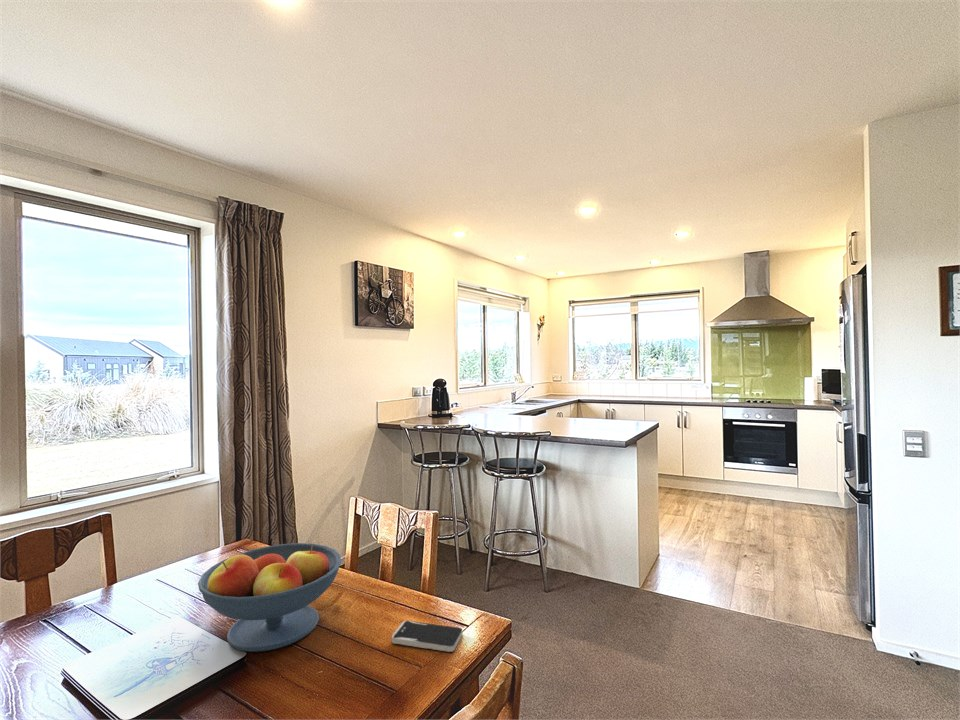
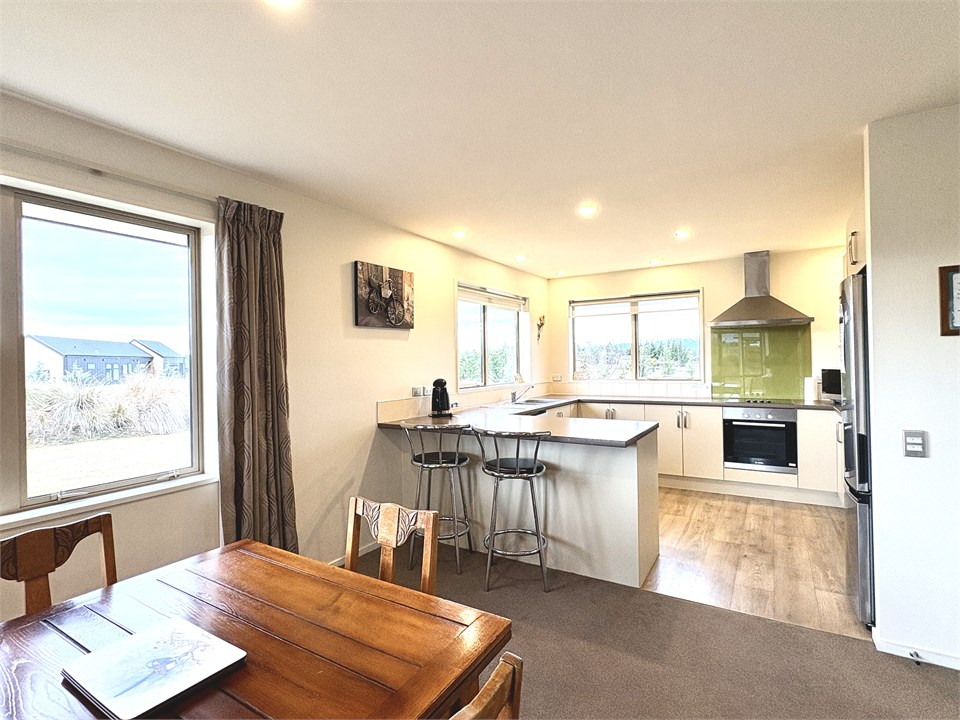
- smartphone (427, 635)
- fruit bowl (273, 586)
